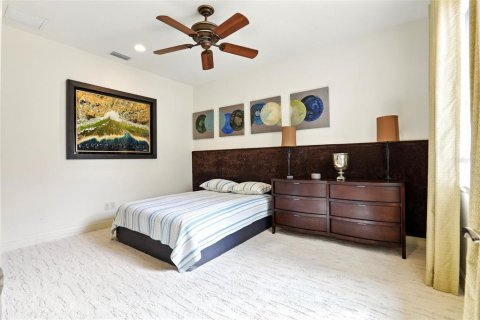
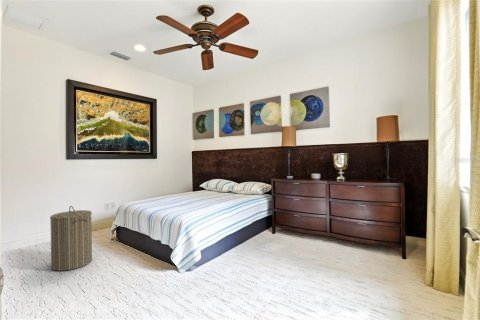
+ laundry hamper (72, 234)
